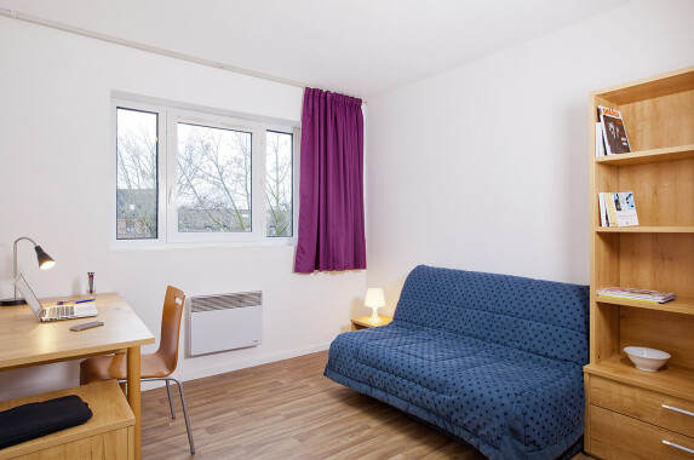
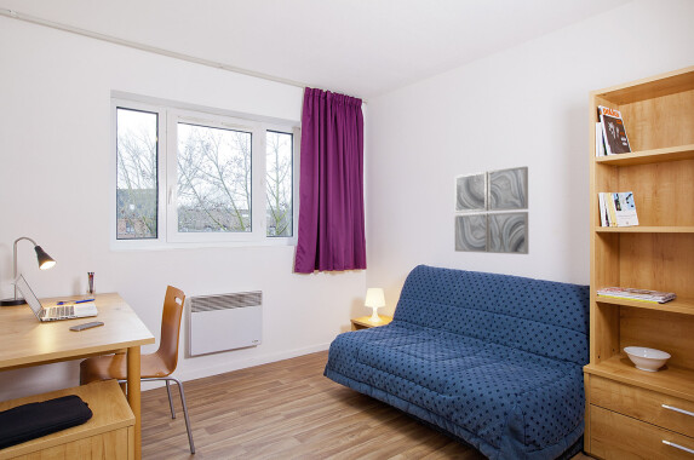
+ wall art (488, 213)
